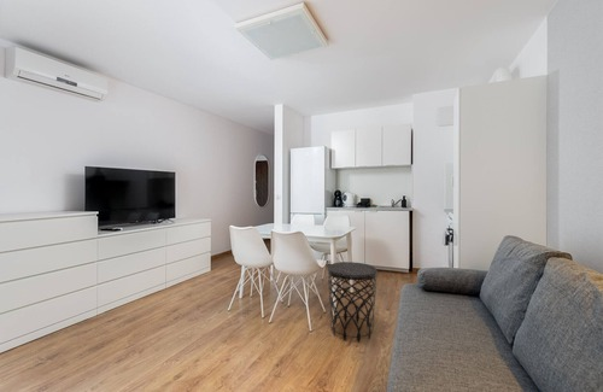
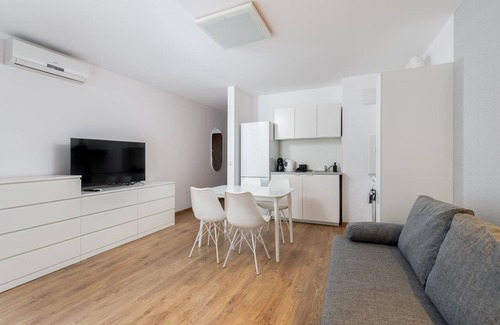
- side table (351, 299)
